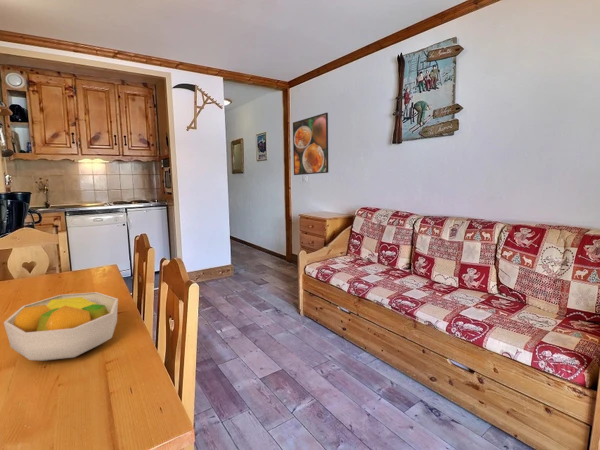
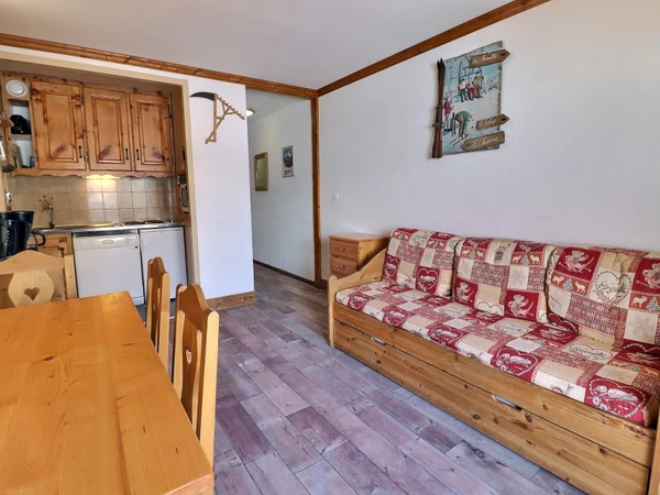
- fruit bowl (66, 318)
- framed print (309, 146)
